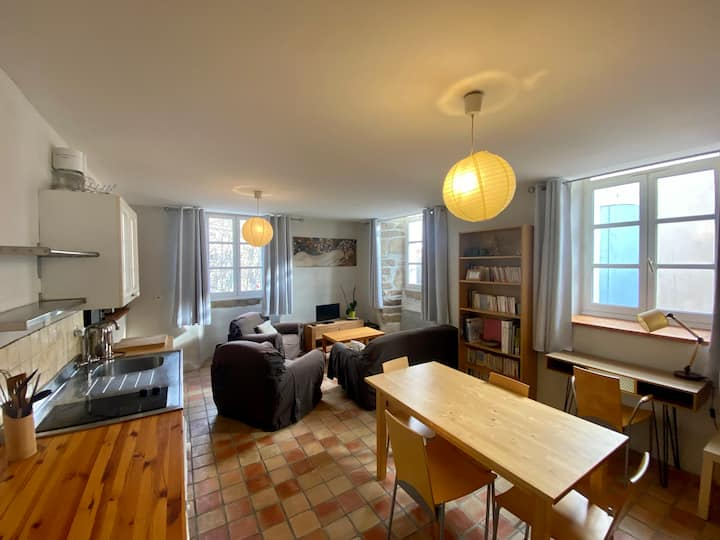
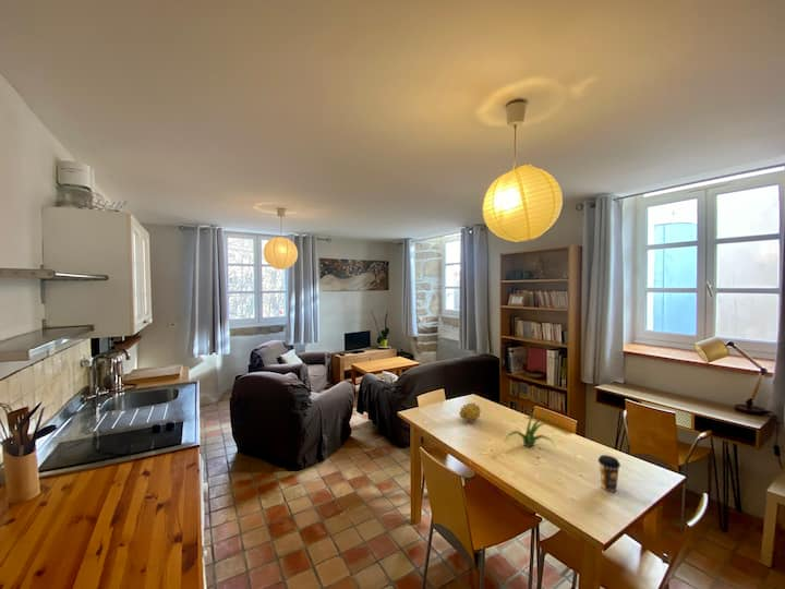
+ fruit (470, 411)
+ coffee cup (608, 473)
+ plant (536, 428)
